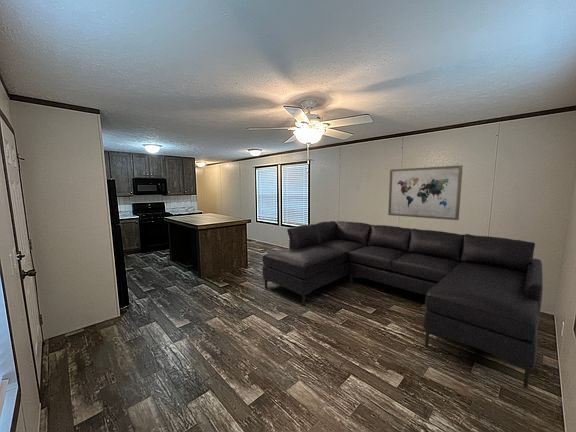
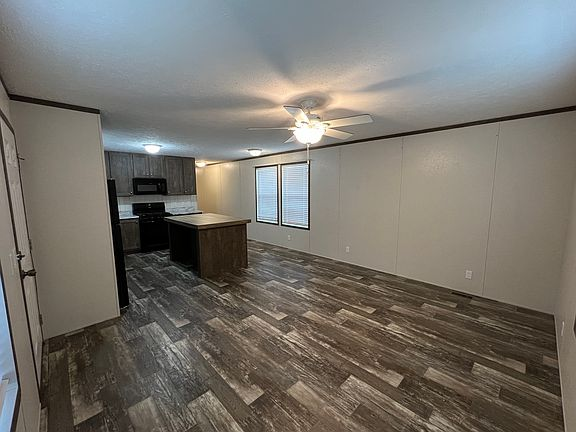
- sofa (385, 267)
- wall art (421, 192)
